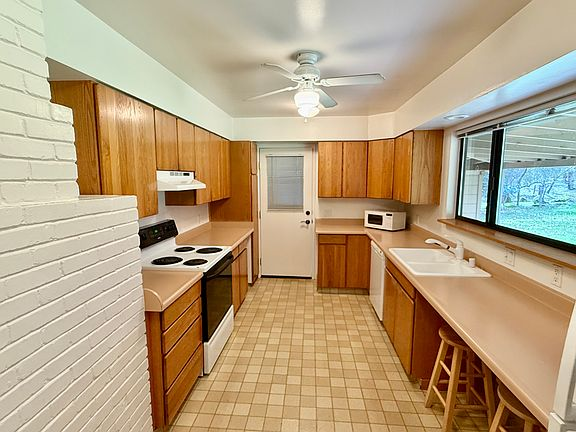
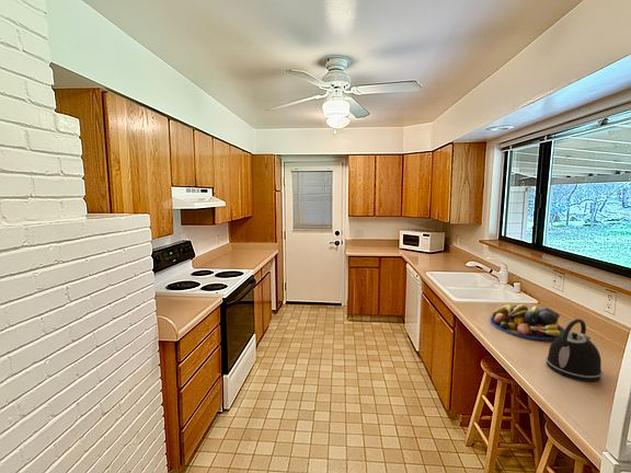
+ kettle (574, 344)
+ fruit bowl (526, 315)
